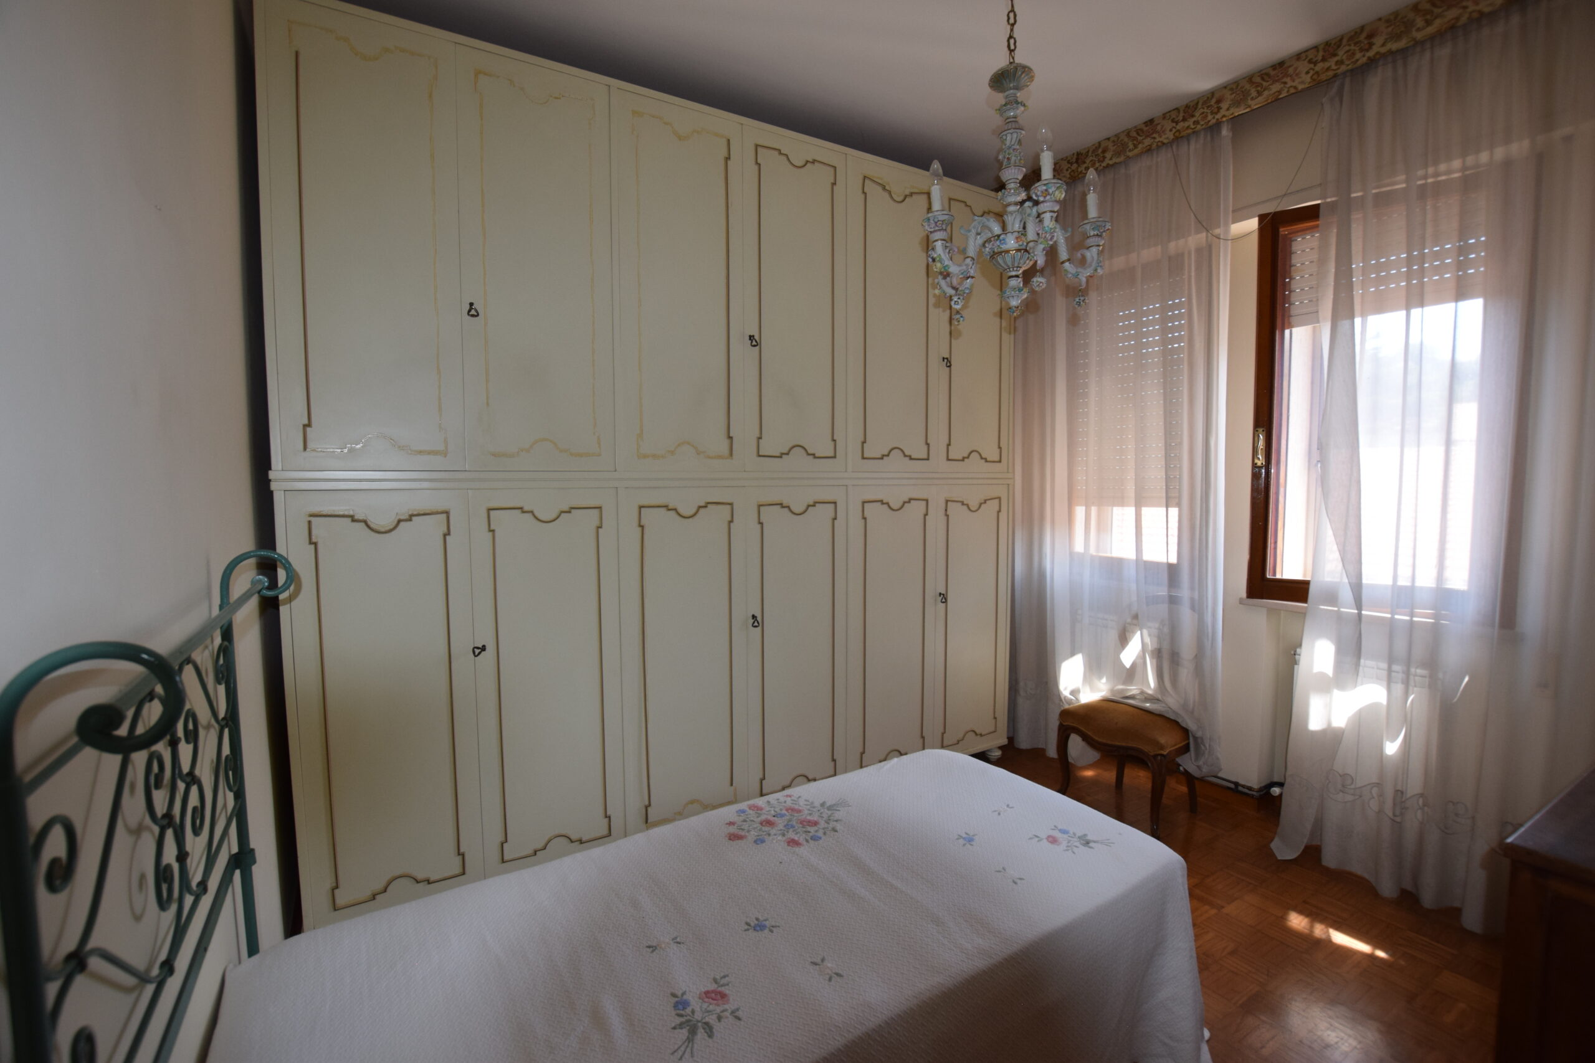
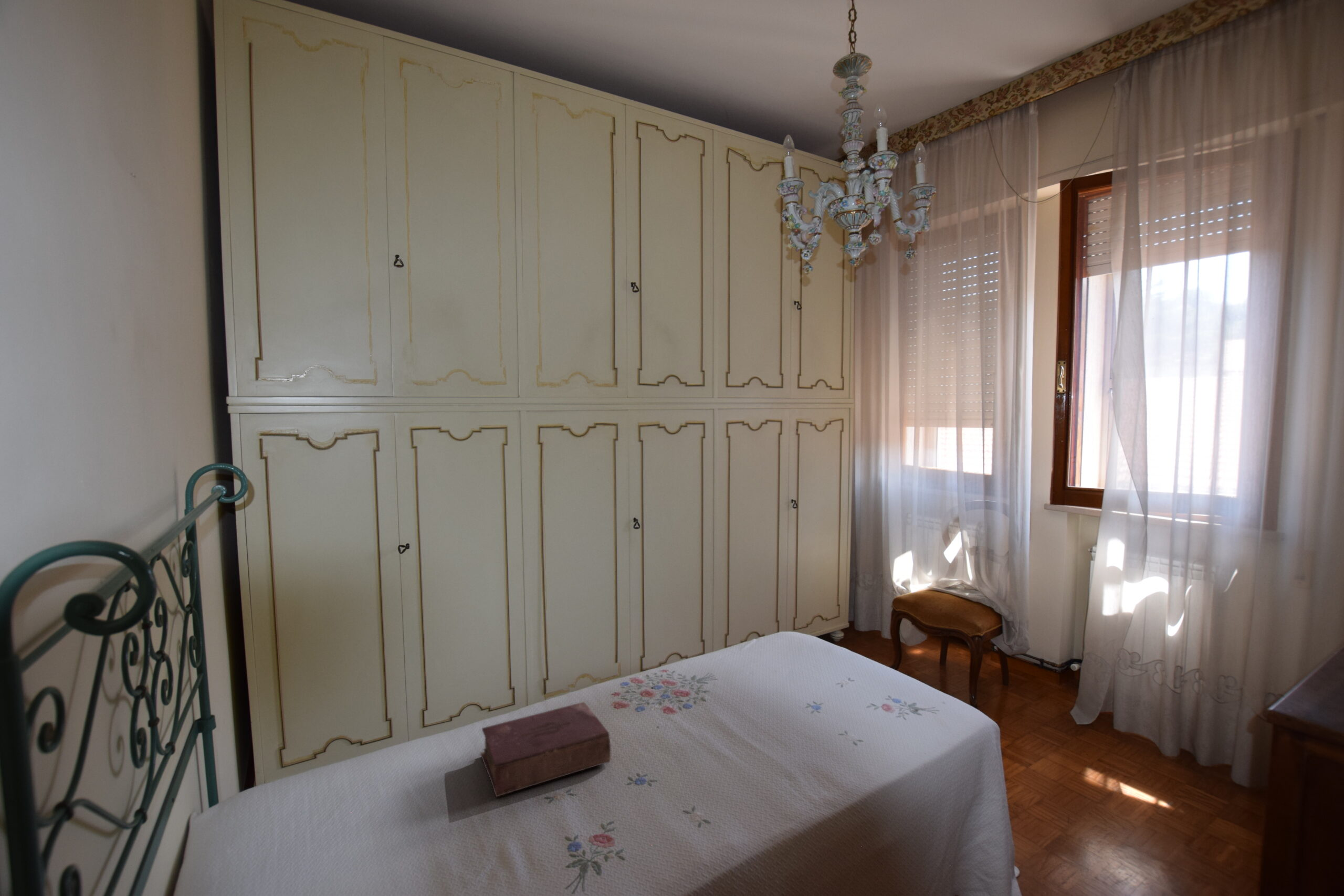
+ book (544, 745)
